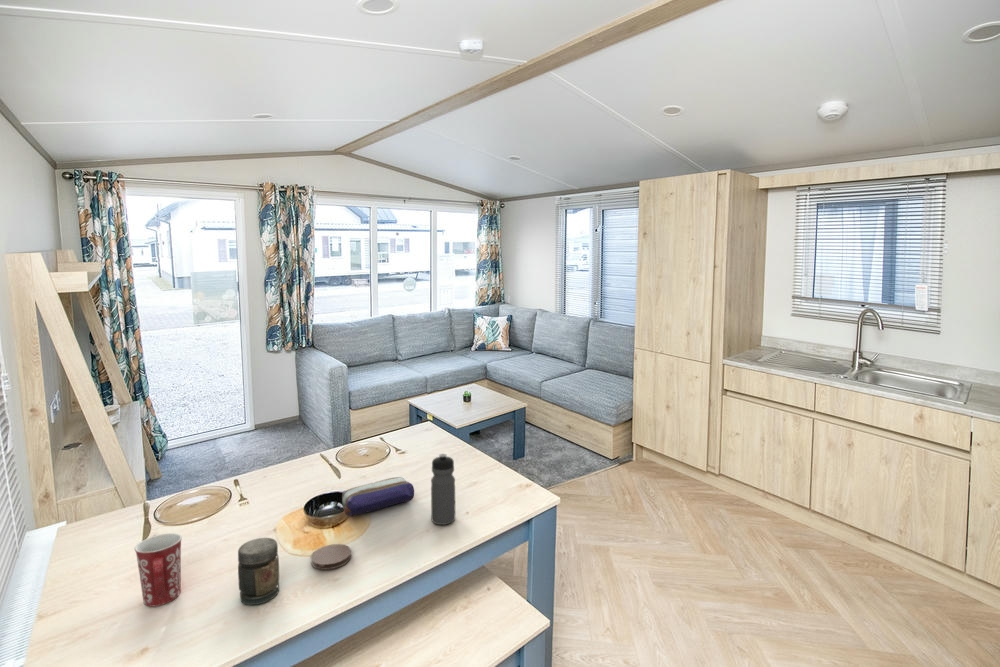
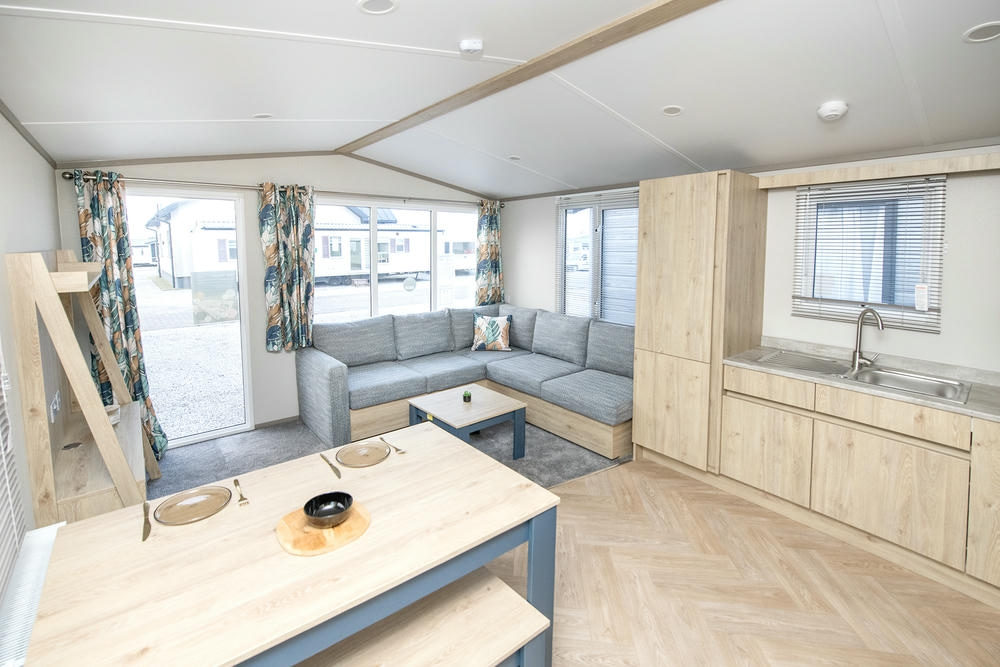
- water bottle (443, 487)
- pencil case (379, 495)
- coaster (331, 556)
- jar (259, 570)
- mug (159, 573)
